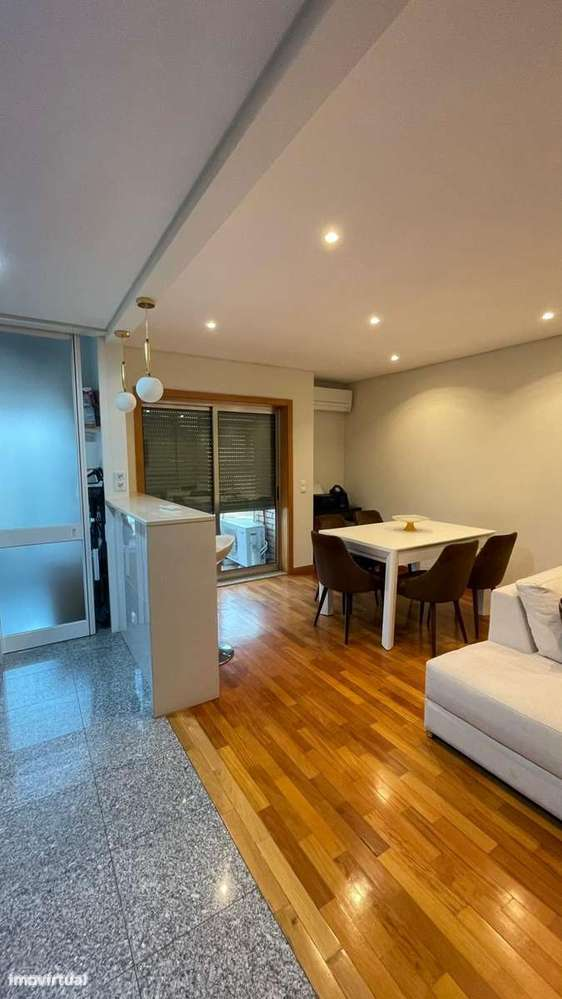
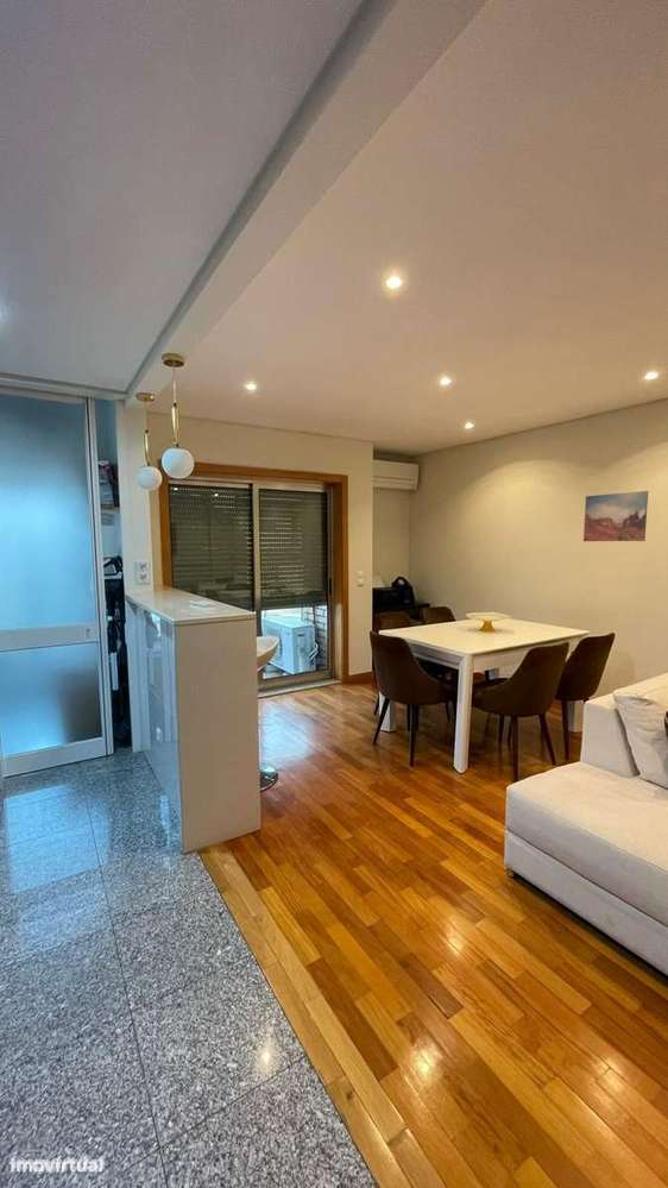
+ wall art (613, 517)
